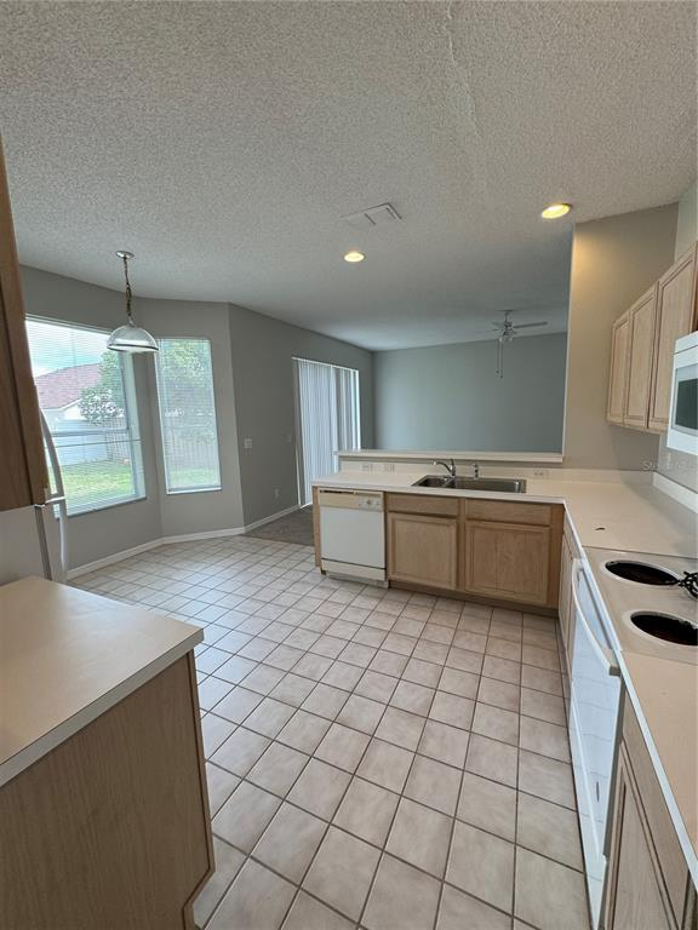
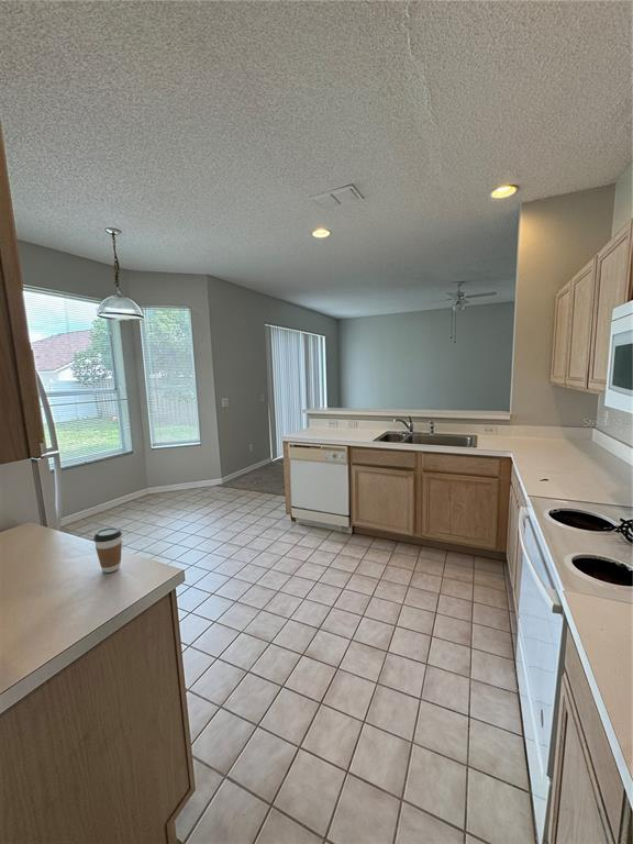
+ coffee cup (109, 549)
